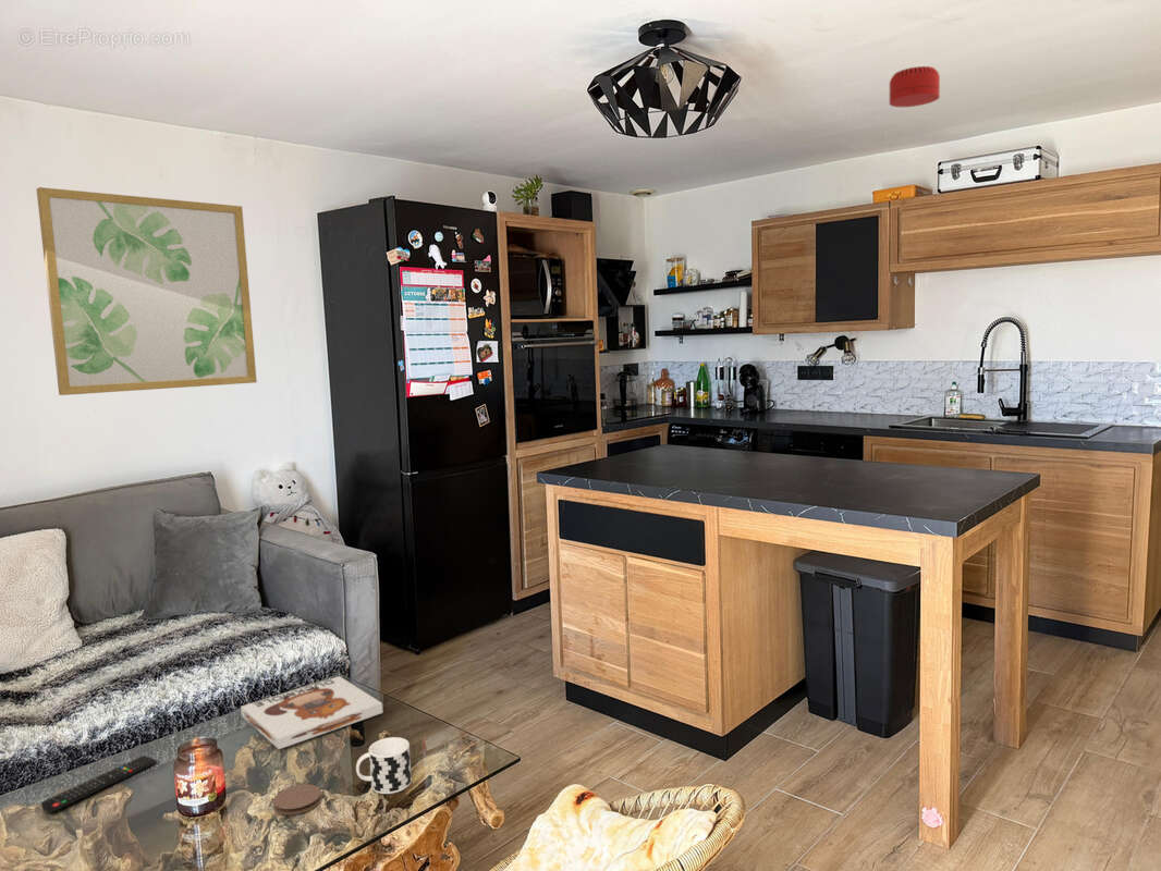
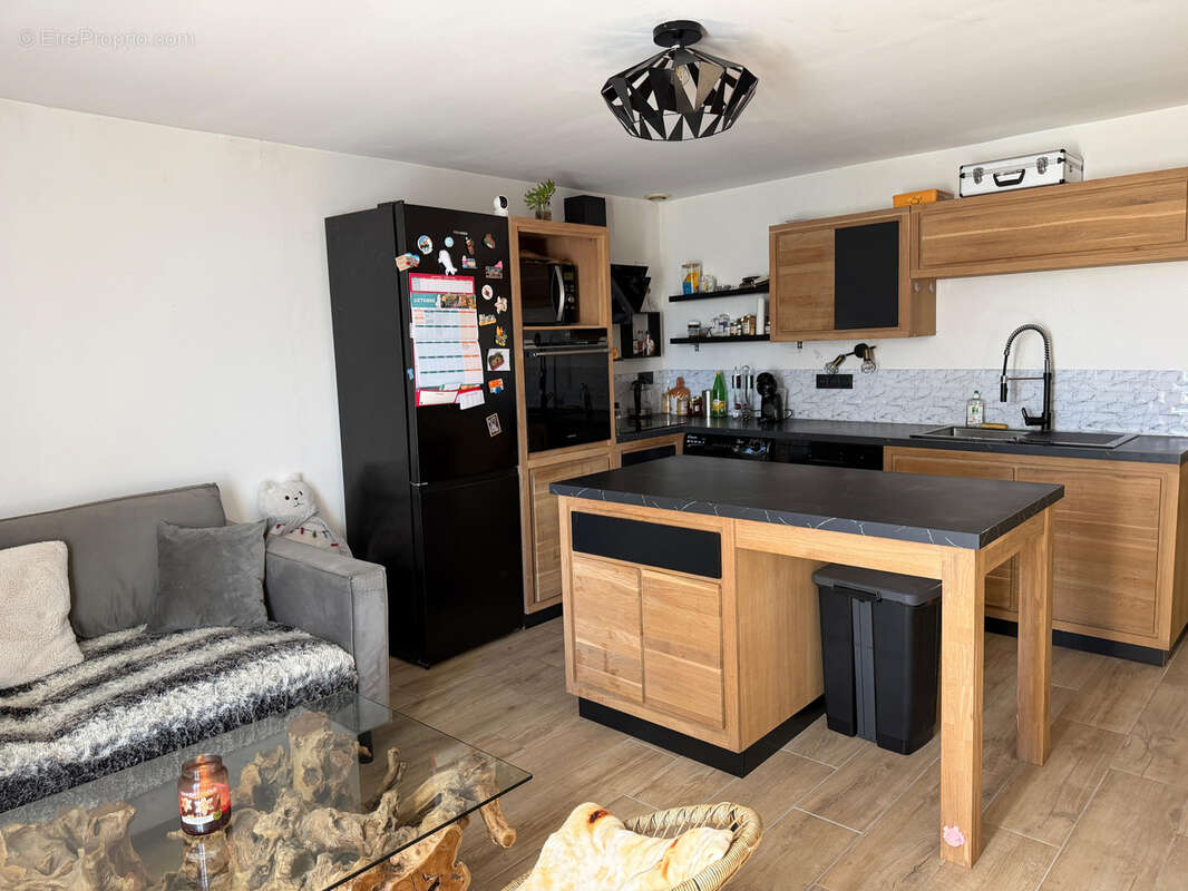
- coaster (297, 799)
- wall art (156, 294)
- smoke detector (914, 86)
- cup (383, 766)
- board game (311, 709)
- remote control (100, 783)
